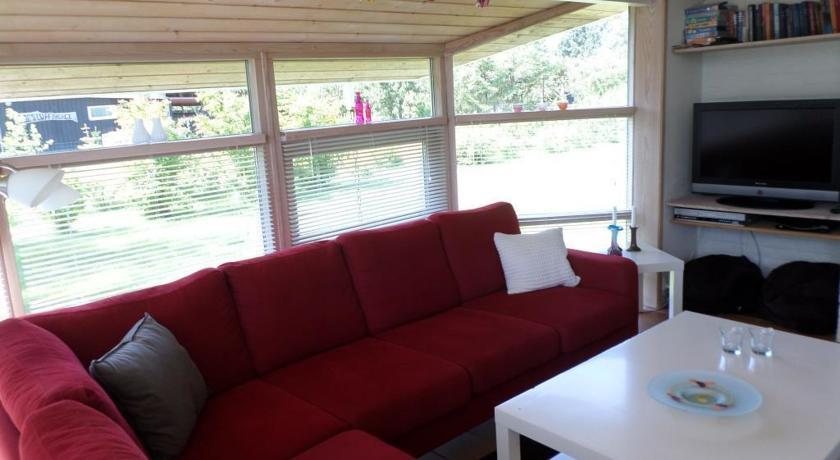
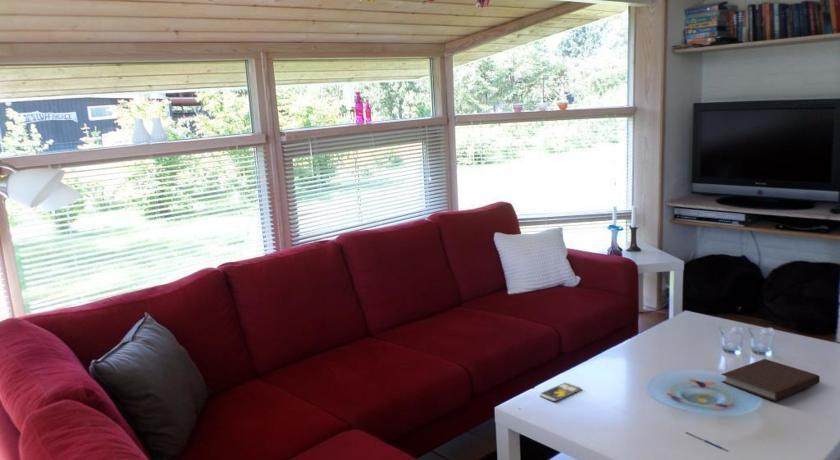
+ smartphone (560, 391)
+ notebook (769, 378)
+ pen (705, 441)
